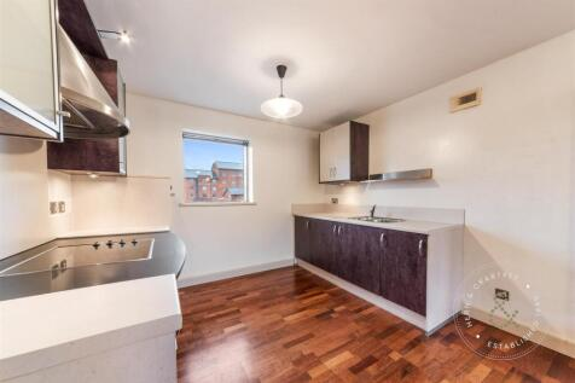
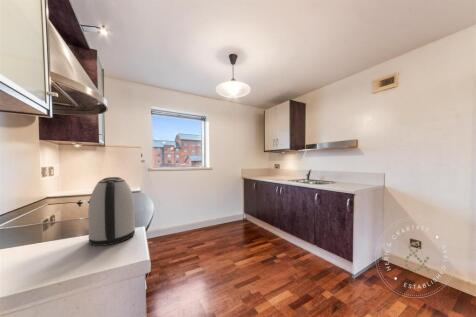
+ kettle (111, 209)
